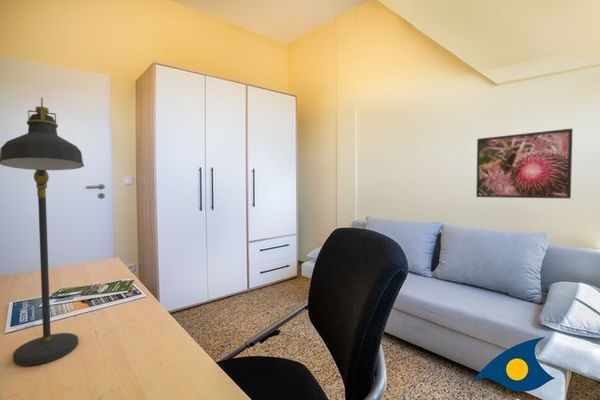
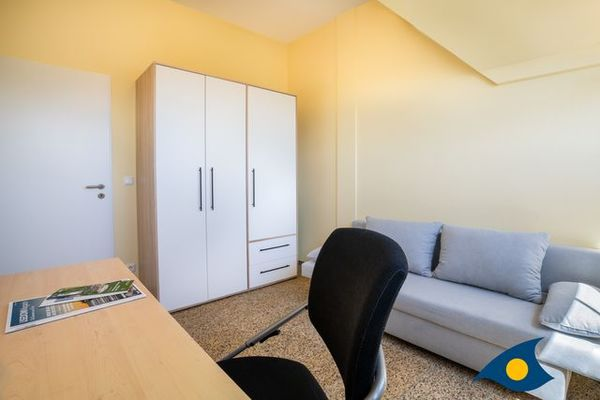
- desk lamp (44, 238)
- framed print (520, 166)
